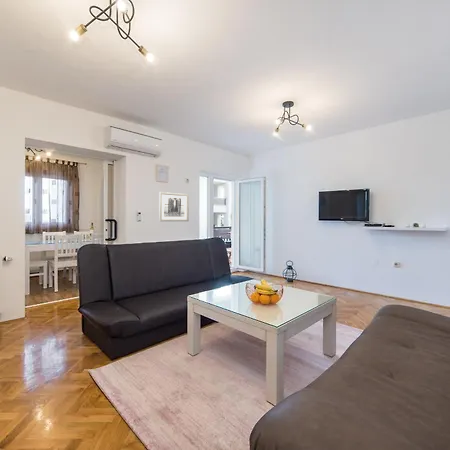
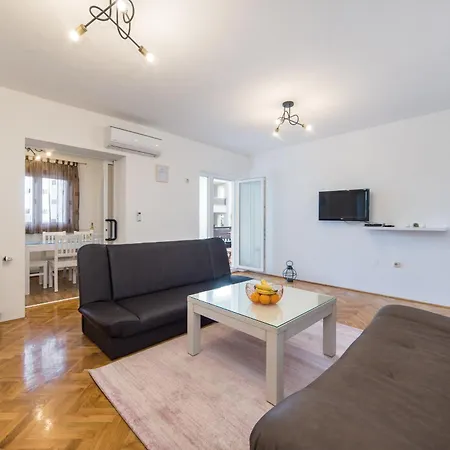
- wall art (174, 207)
